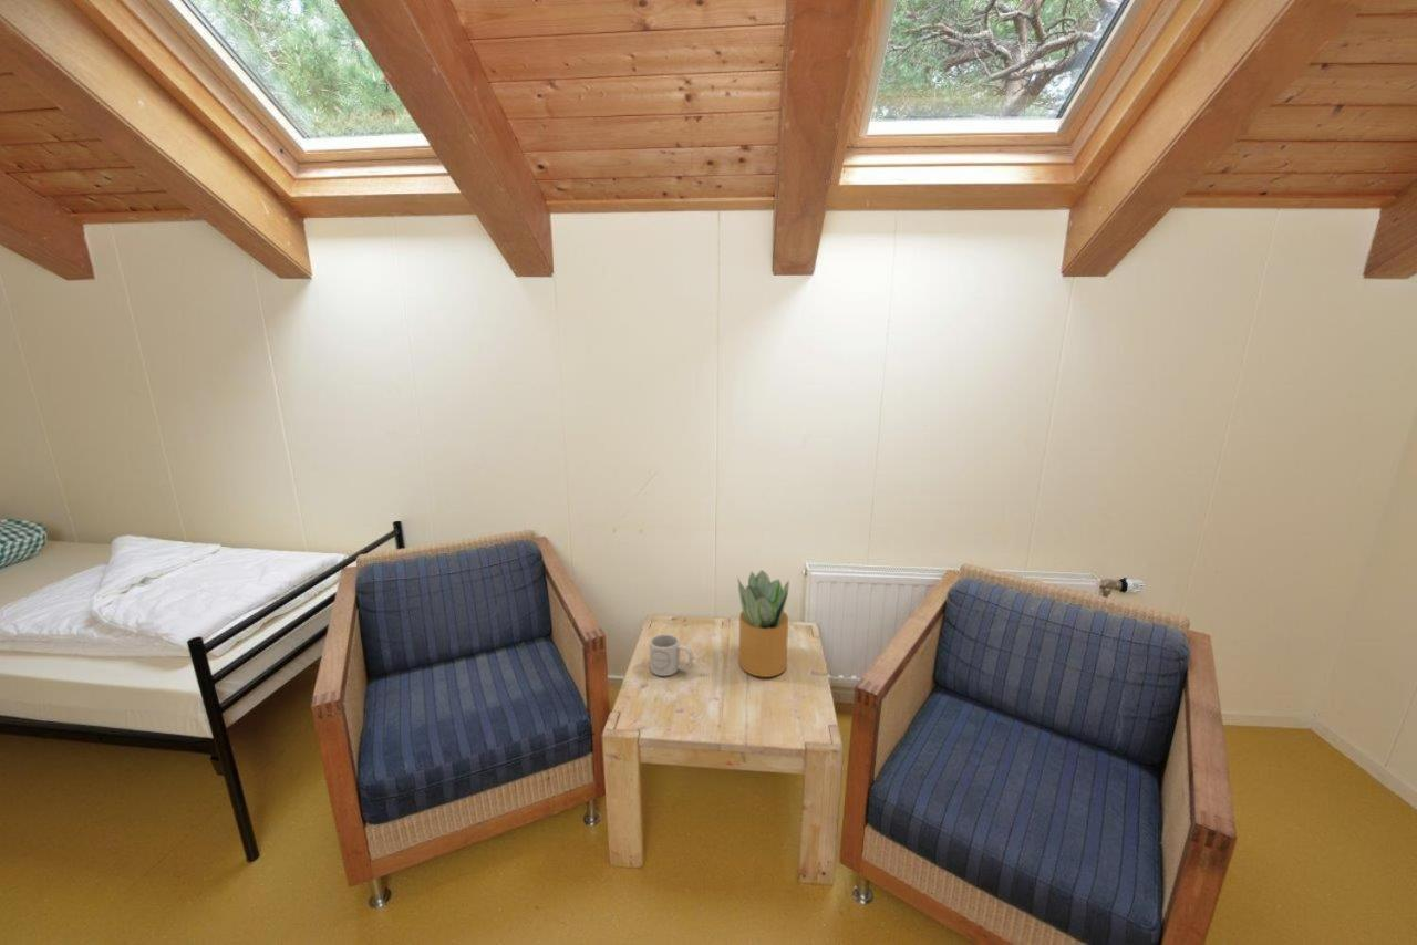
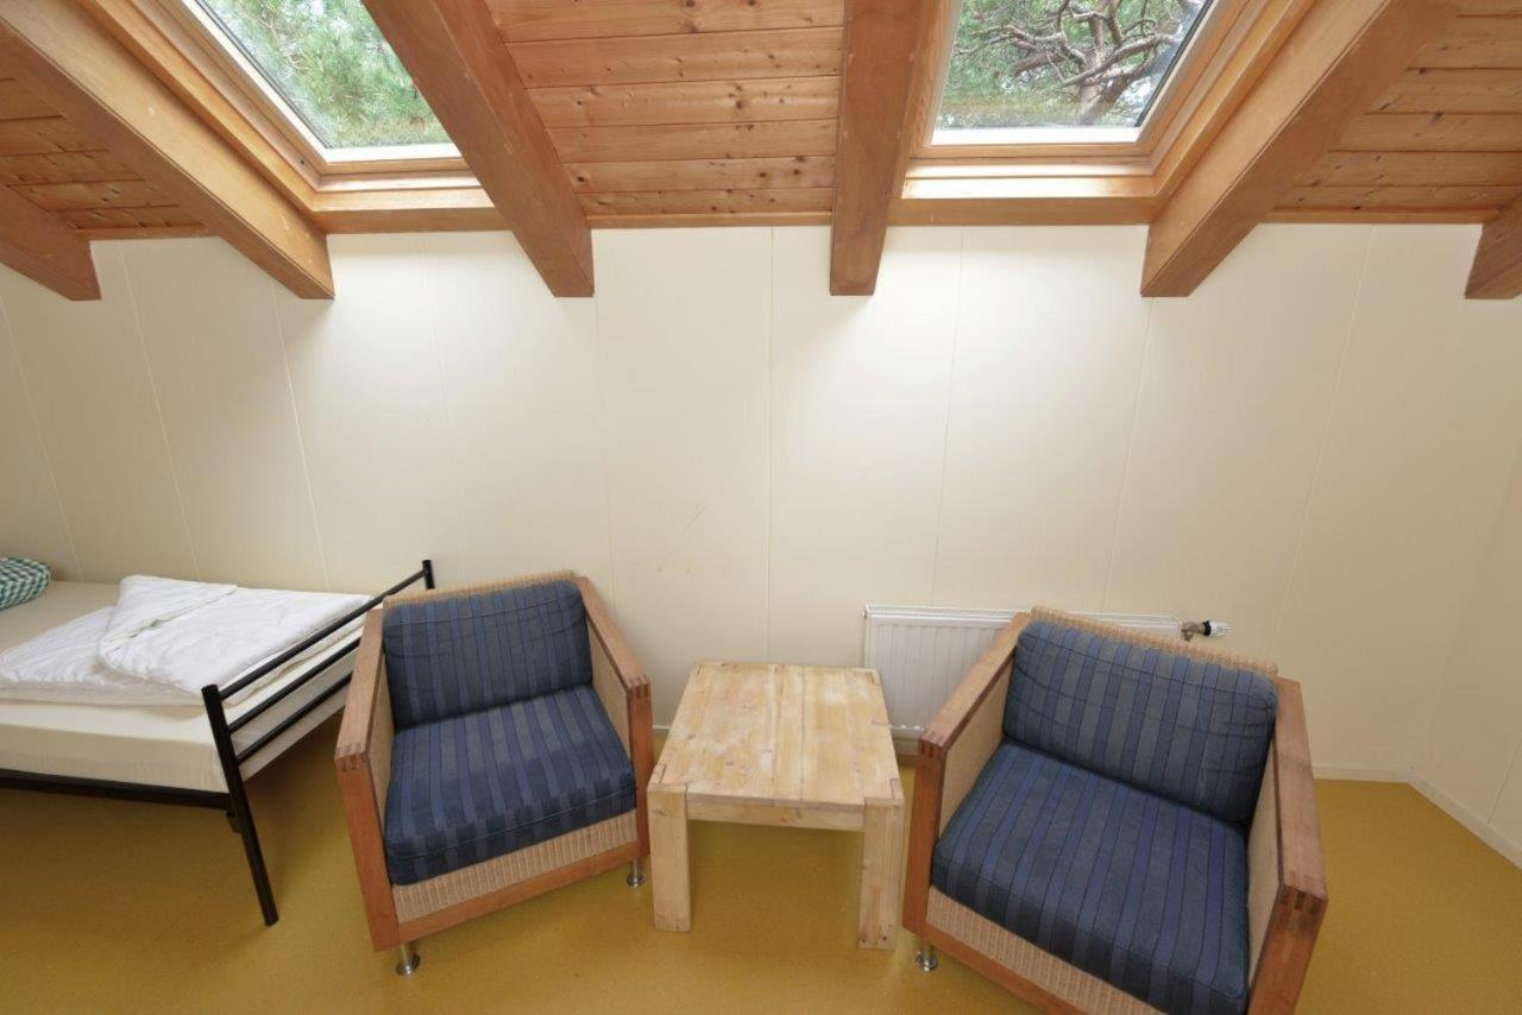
- potted plant (763, 623)
- mug (671, 655)
